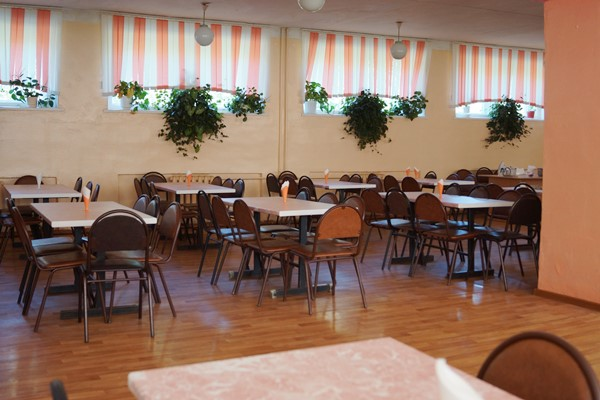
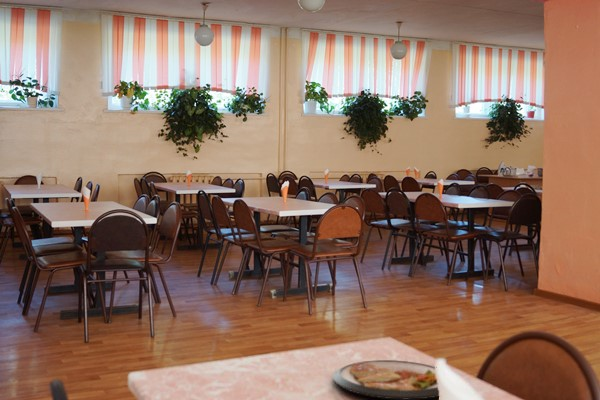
+ dish (394, 375)
